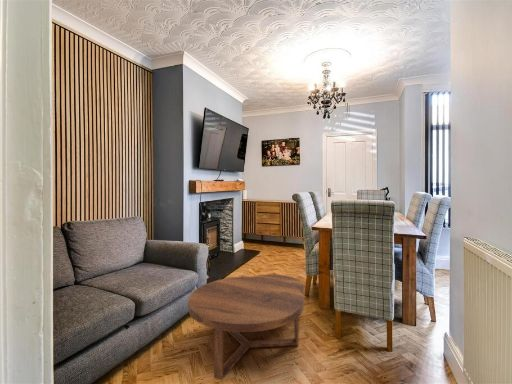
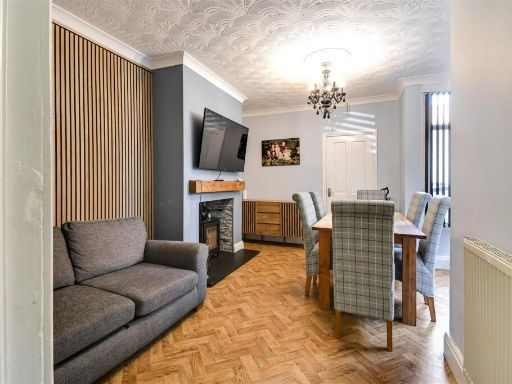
- coffee table (257, 310)
